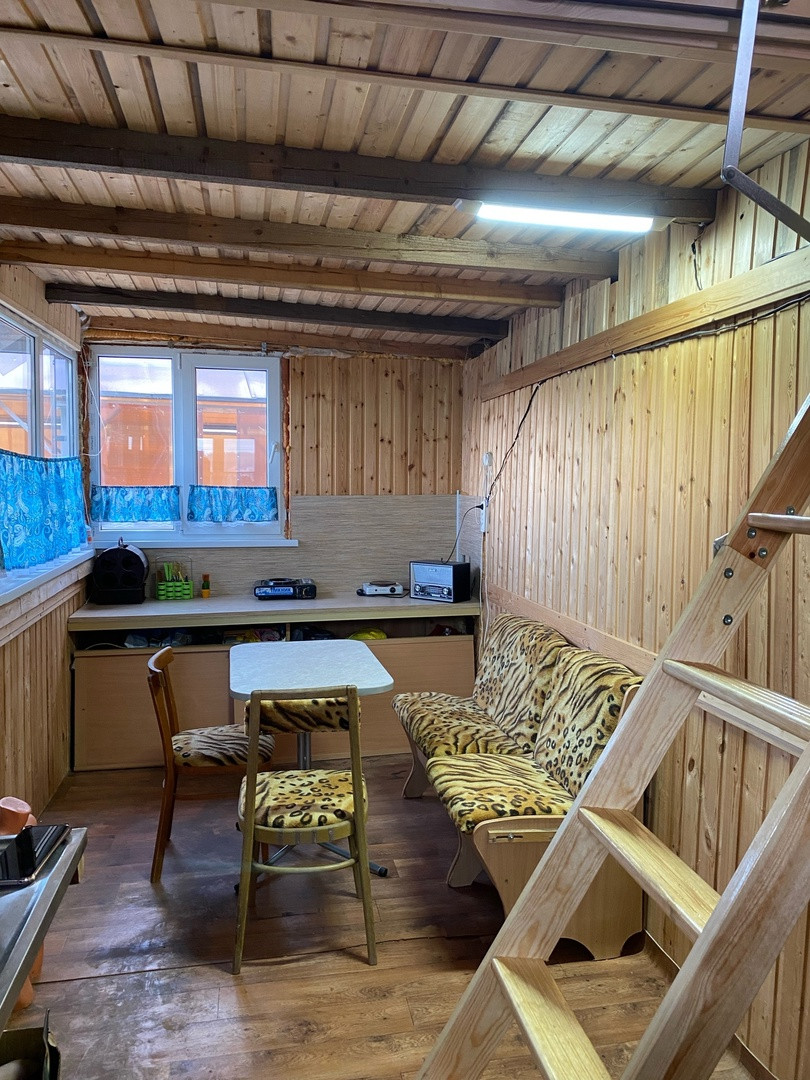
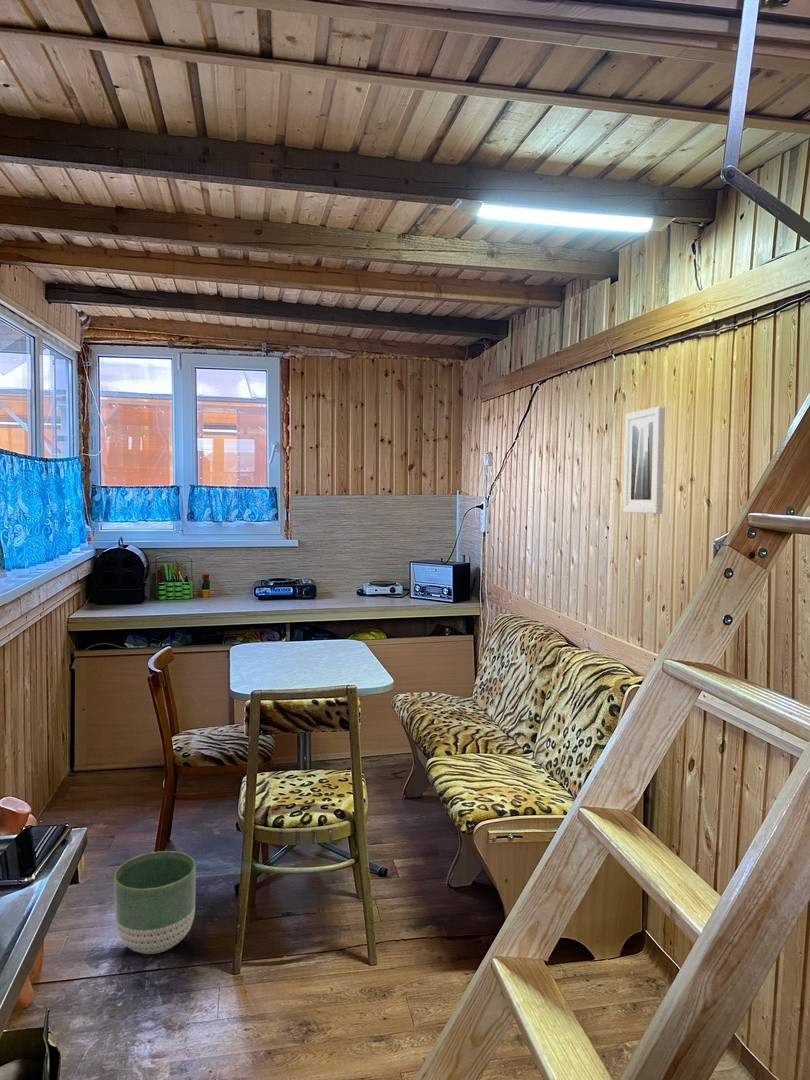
+ planter (155, 907)
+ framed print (643, 461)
